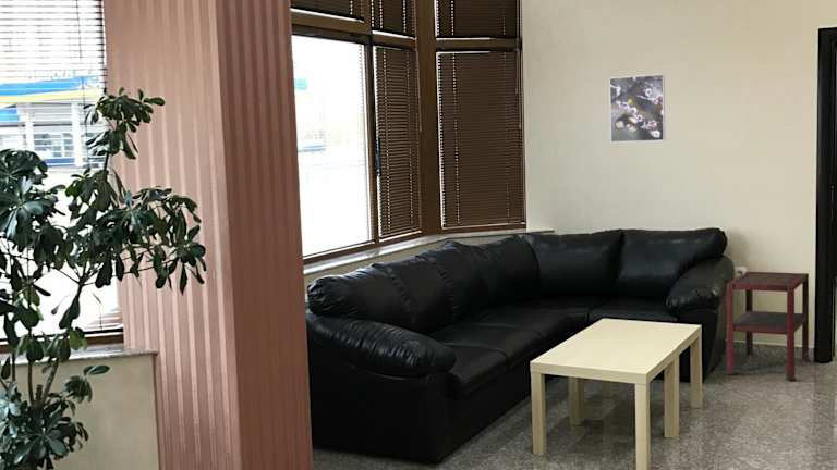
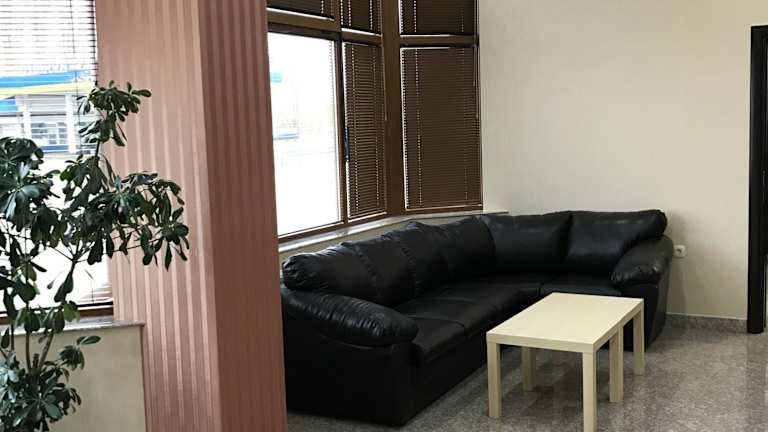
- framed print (636, 109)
- side table (768, 322)
